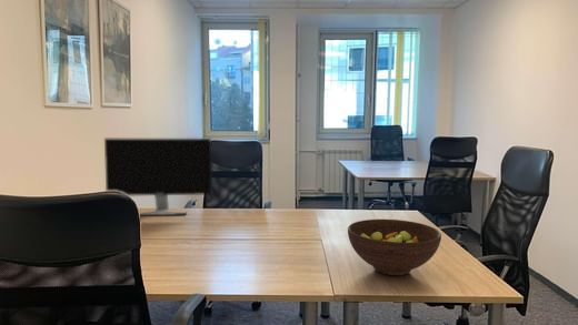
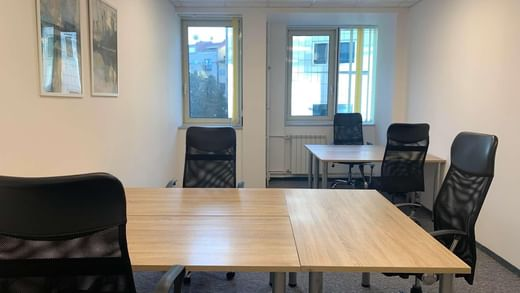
- fruit bowl (392, 250)
- monitor (159, 175)
